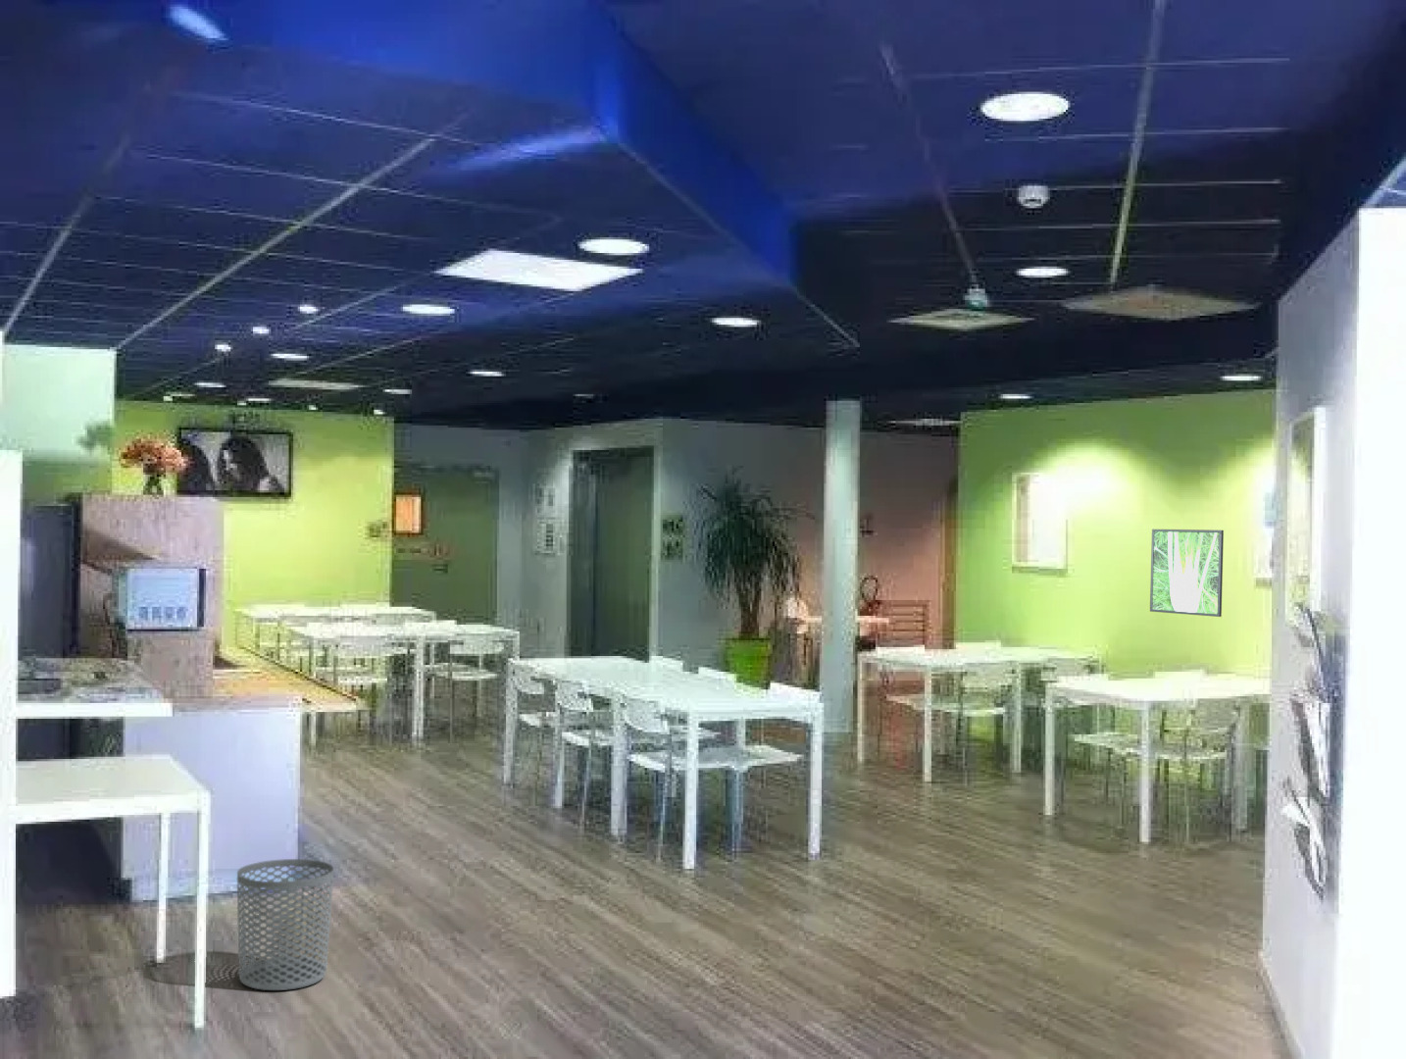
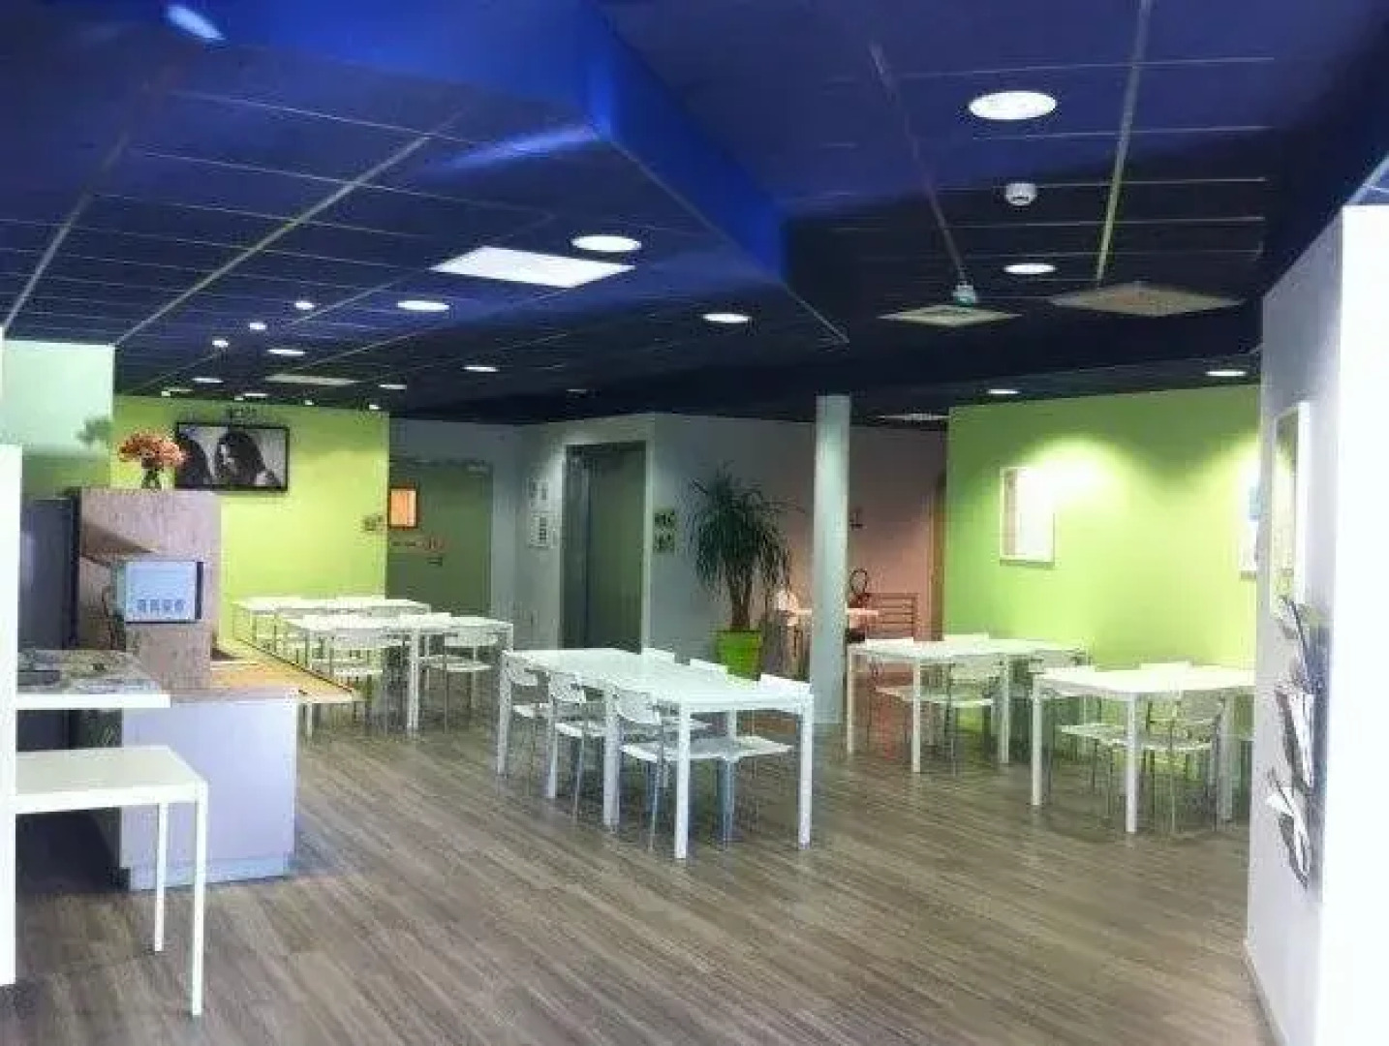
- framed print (1186, 572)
- waste bin (285, 923)
